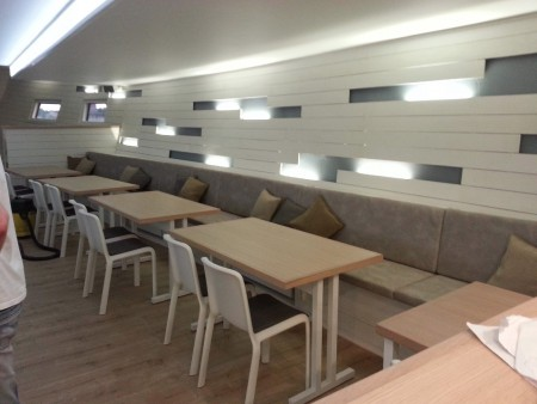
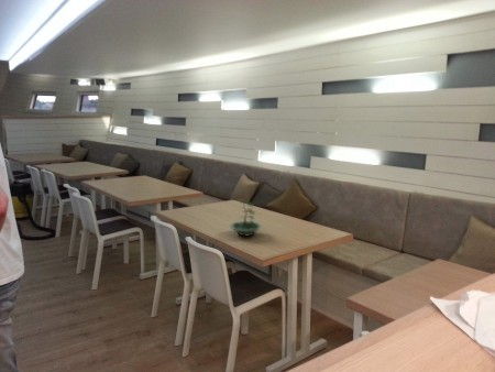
+ terrarium (244, 207)
